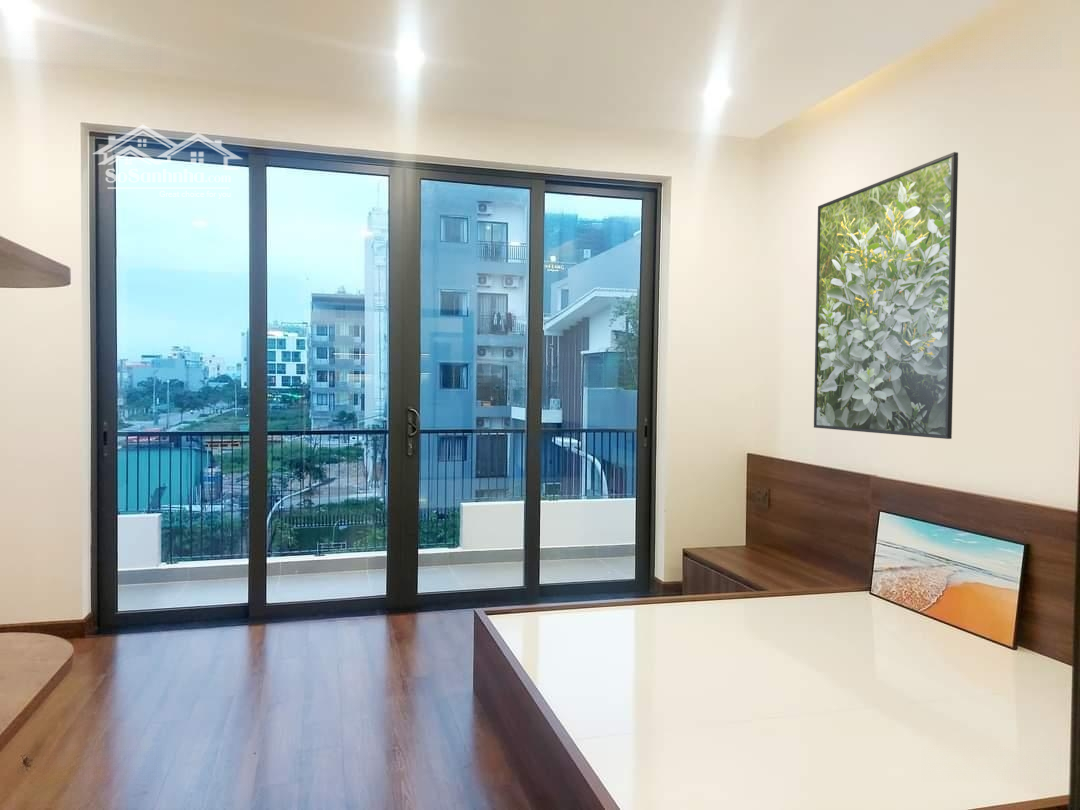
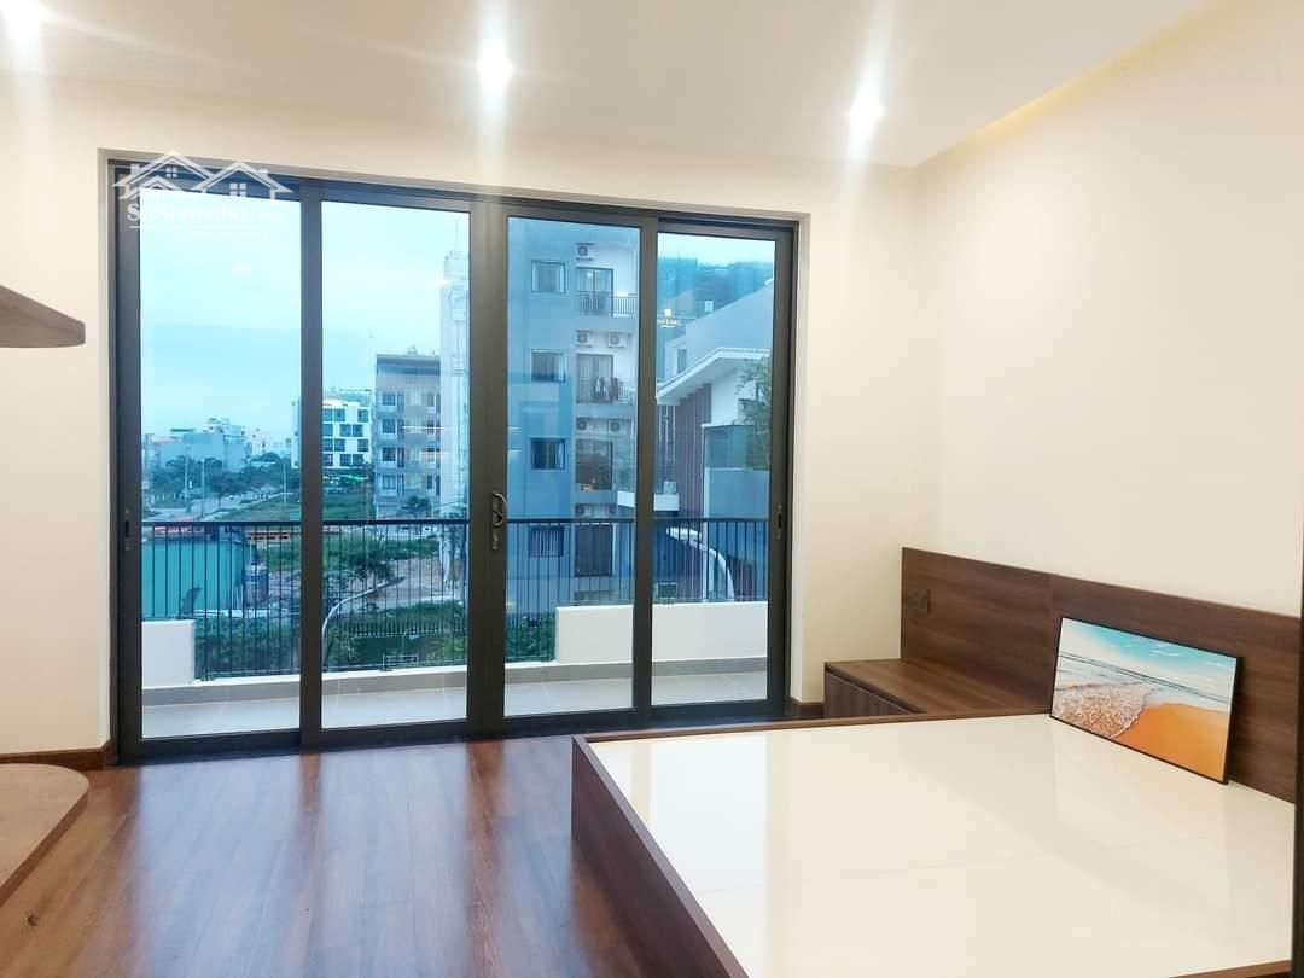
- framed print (876, 308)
